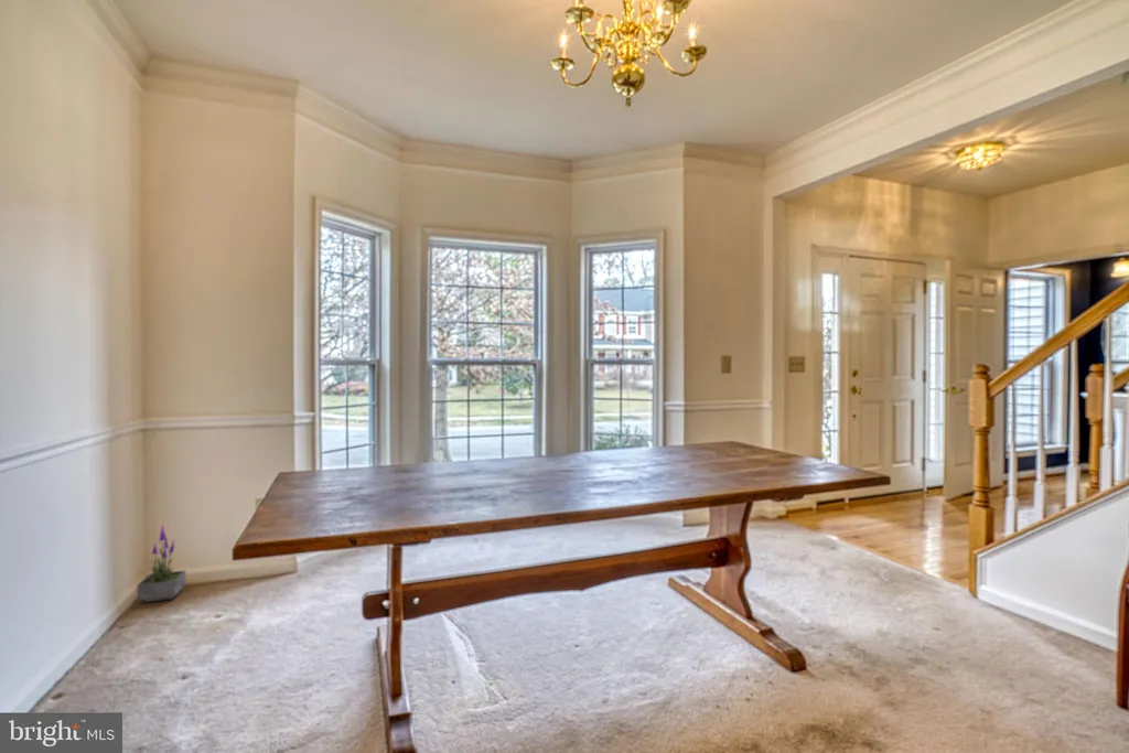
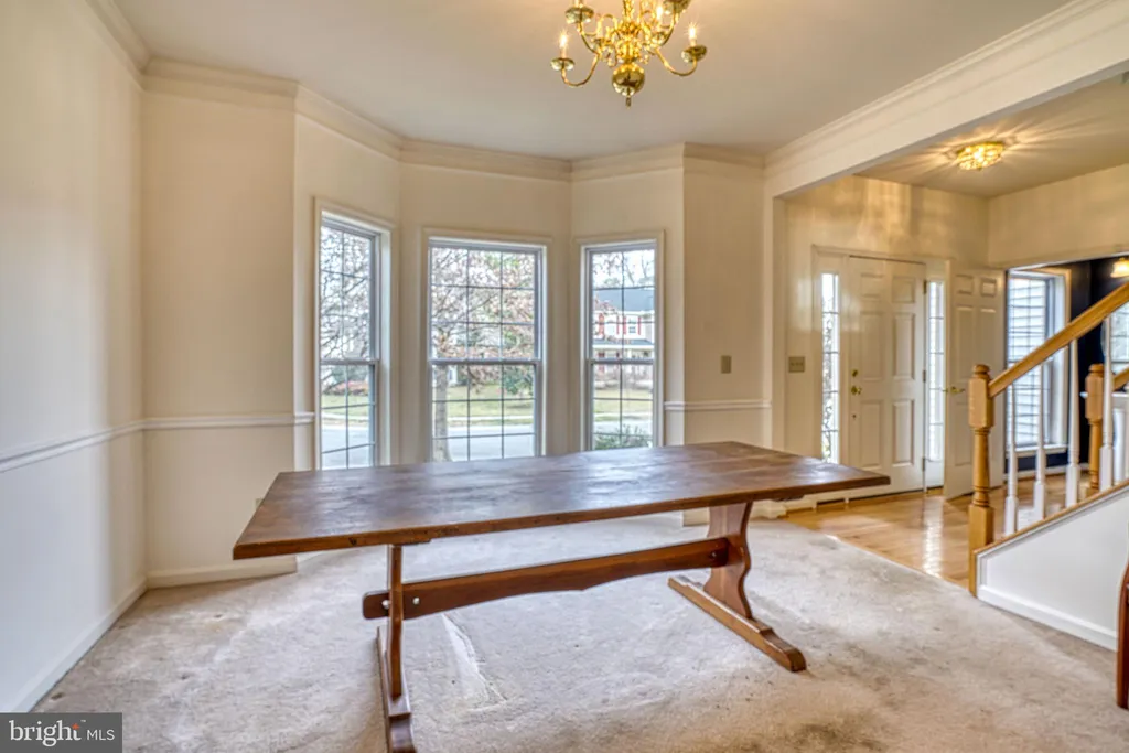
- potted plant (162, 560)
